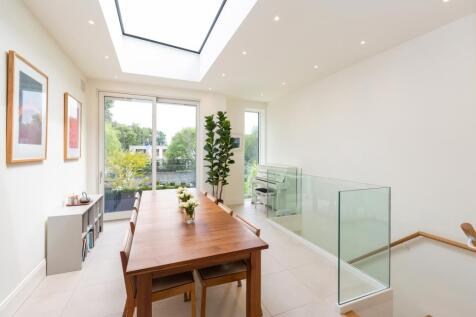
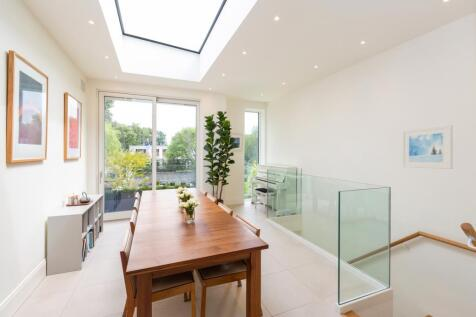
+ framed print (425, 148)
